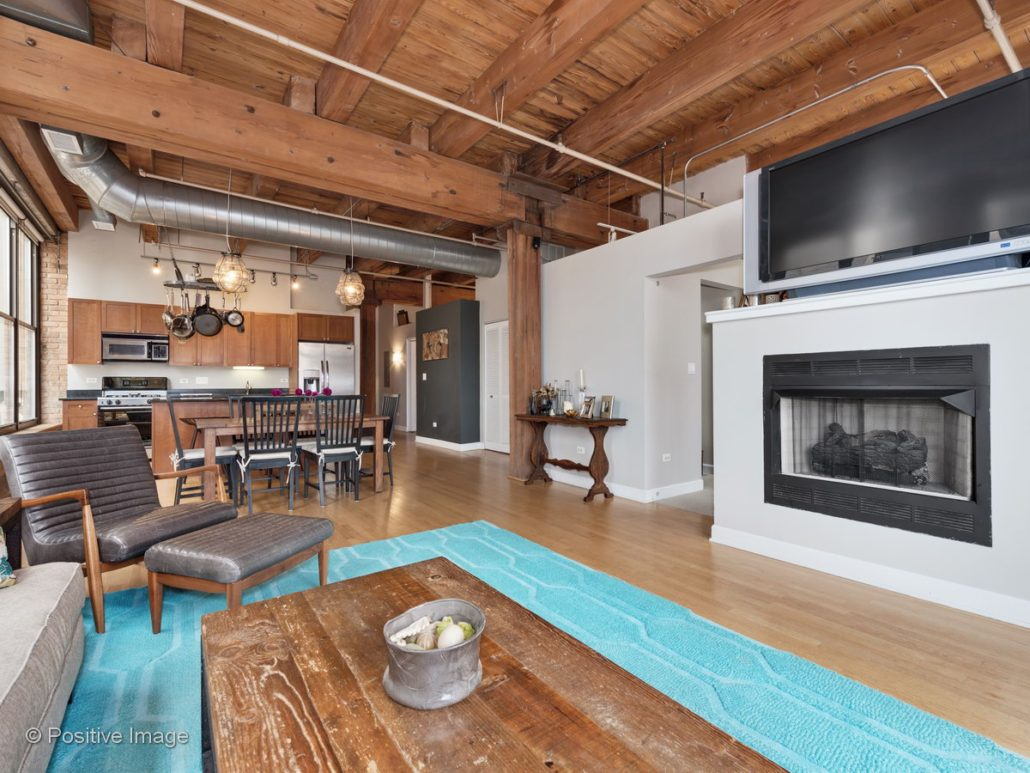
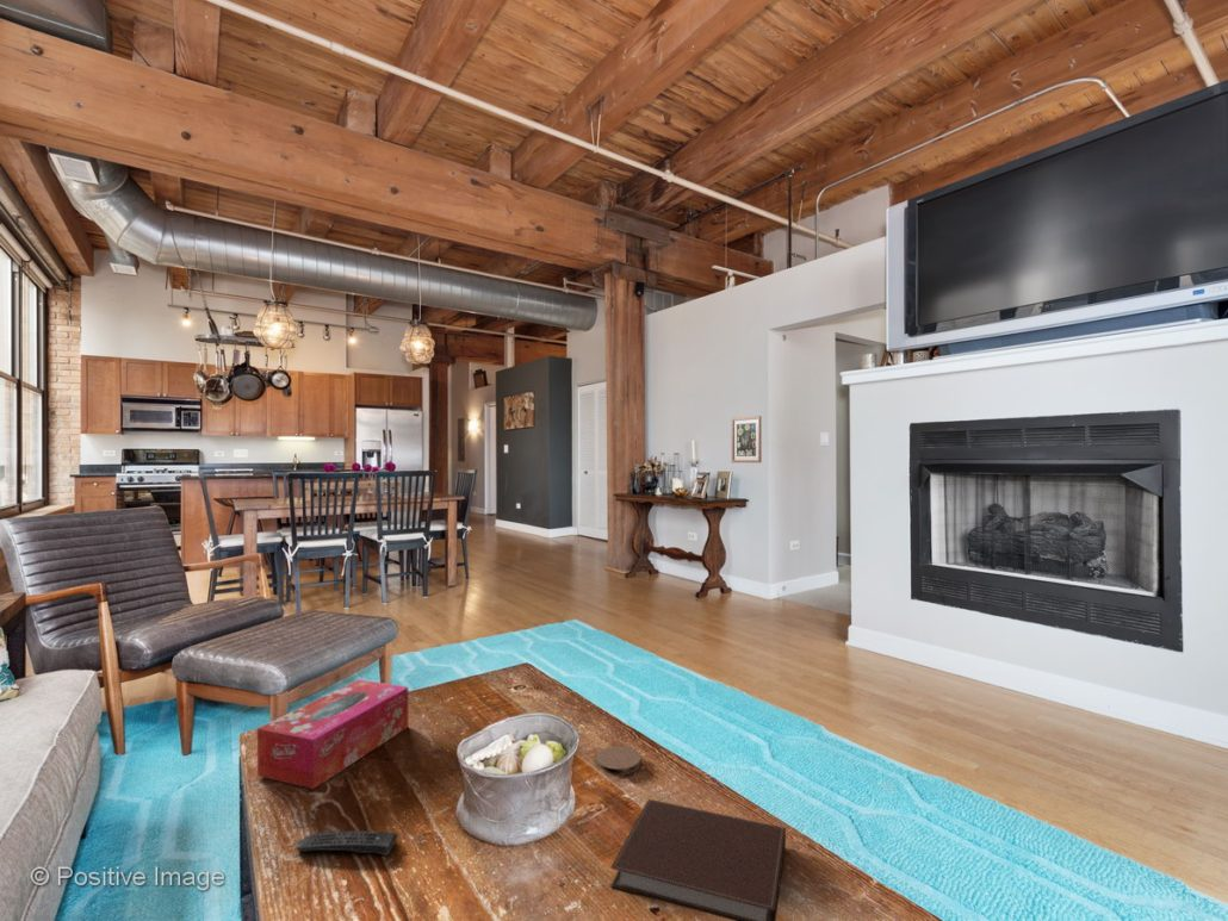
+ remote control (345, 842)
+ notebook (702, 854)
+ wall art (745, 440)
+ coaster (618, 760)
+ tissue box (339, 727)
